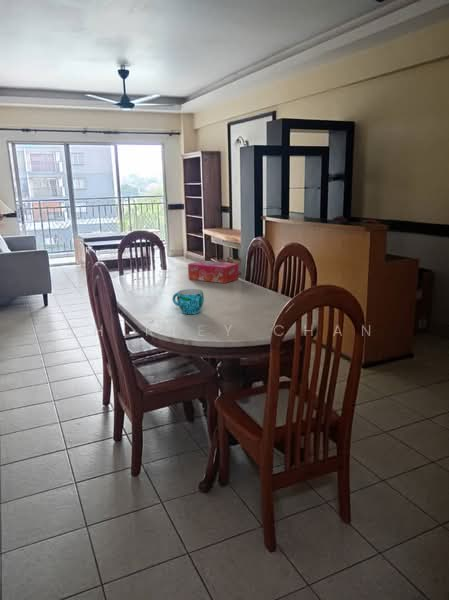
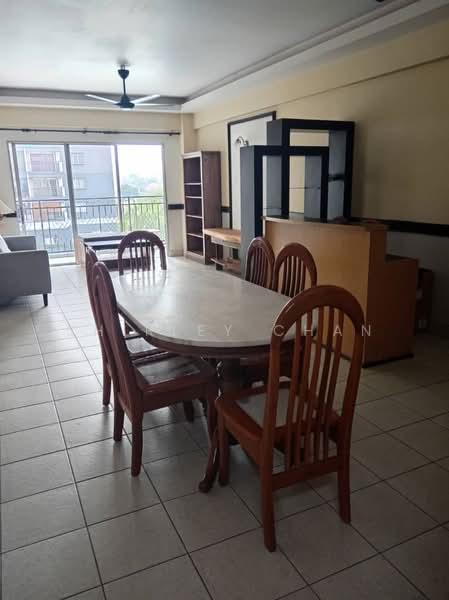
- cup (189, 302)
- tissue box (213, 271)
